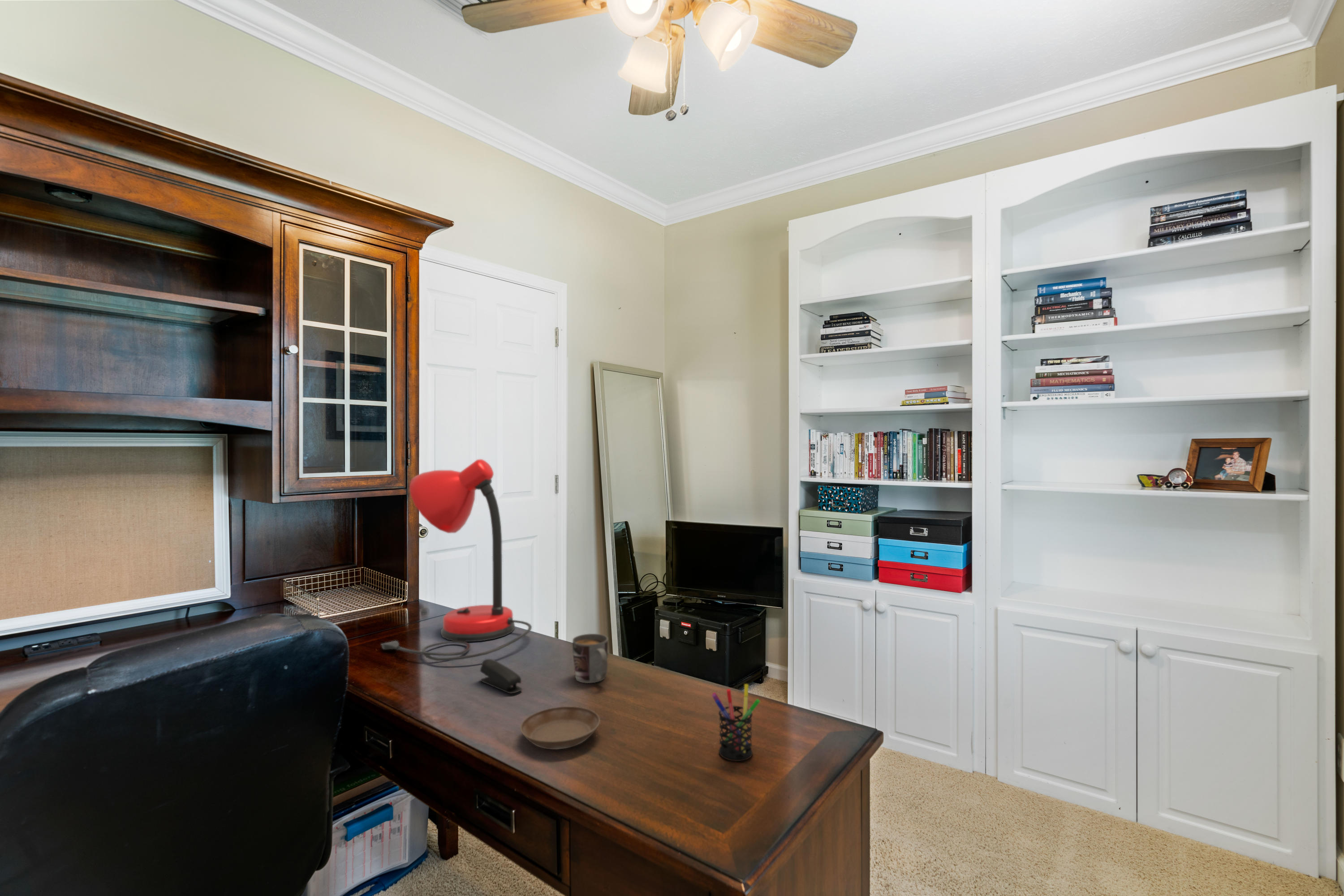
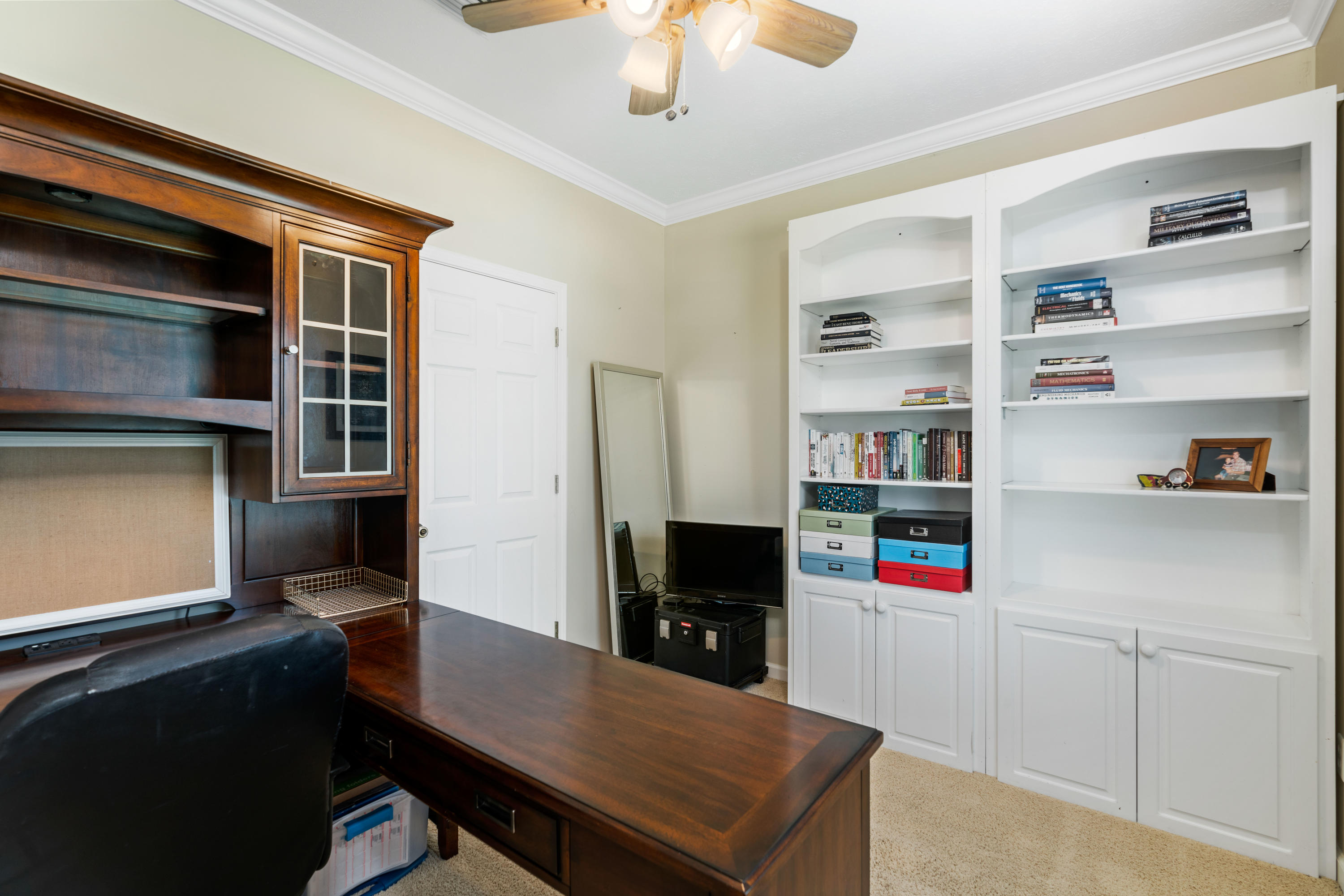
- pen holder (738, 720)
- saucer (560, 729)
- mug (594, 660)
- desk lamp (455, 532)
- stapler (500, 675)
